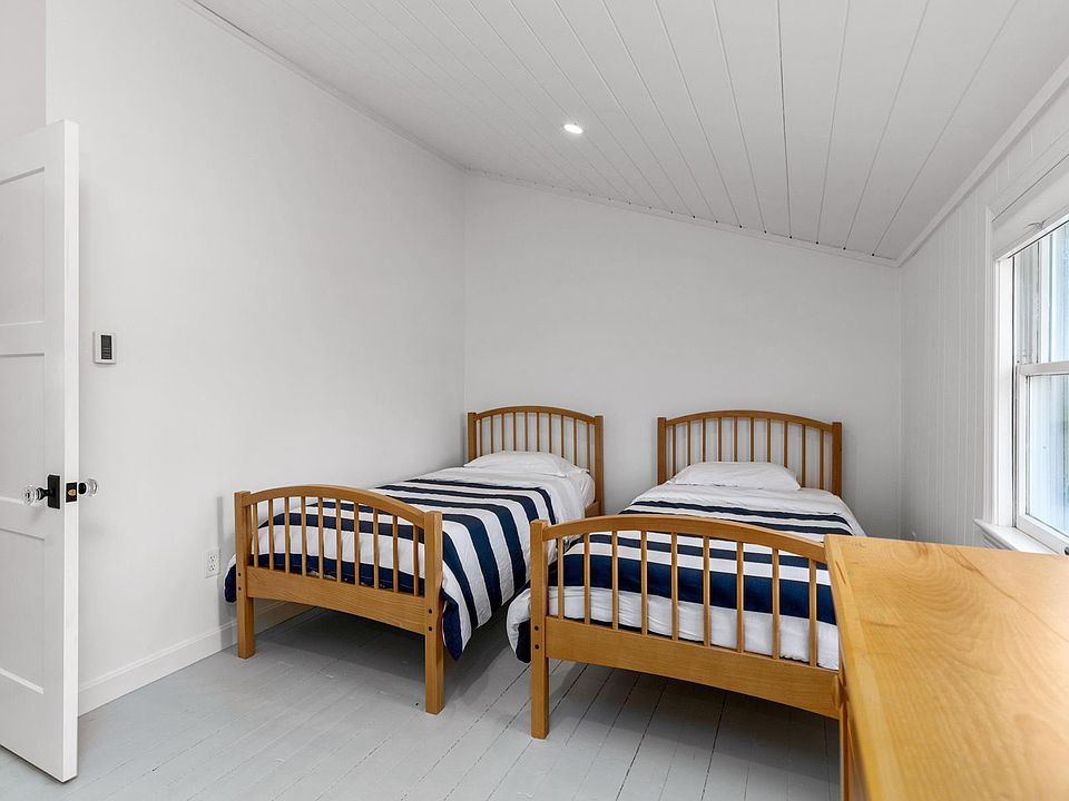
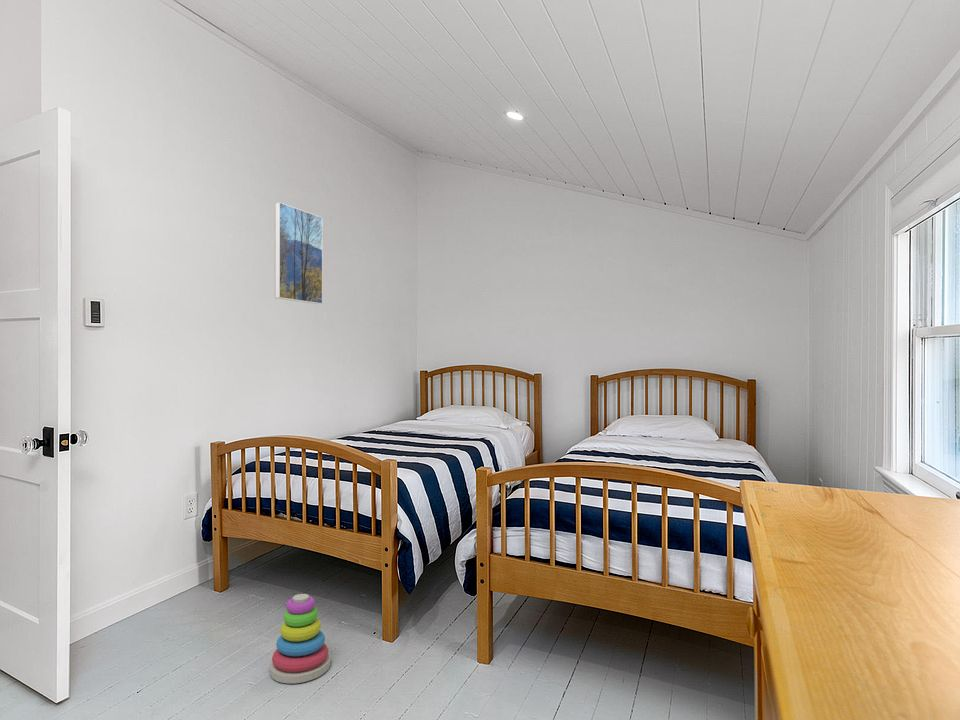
+ stacking toy (300, 632)
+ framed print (299, 255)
